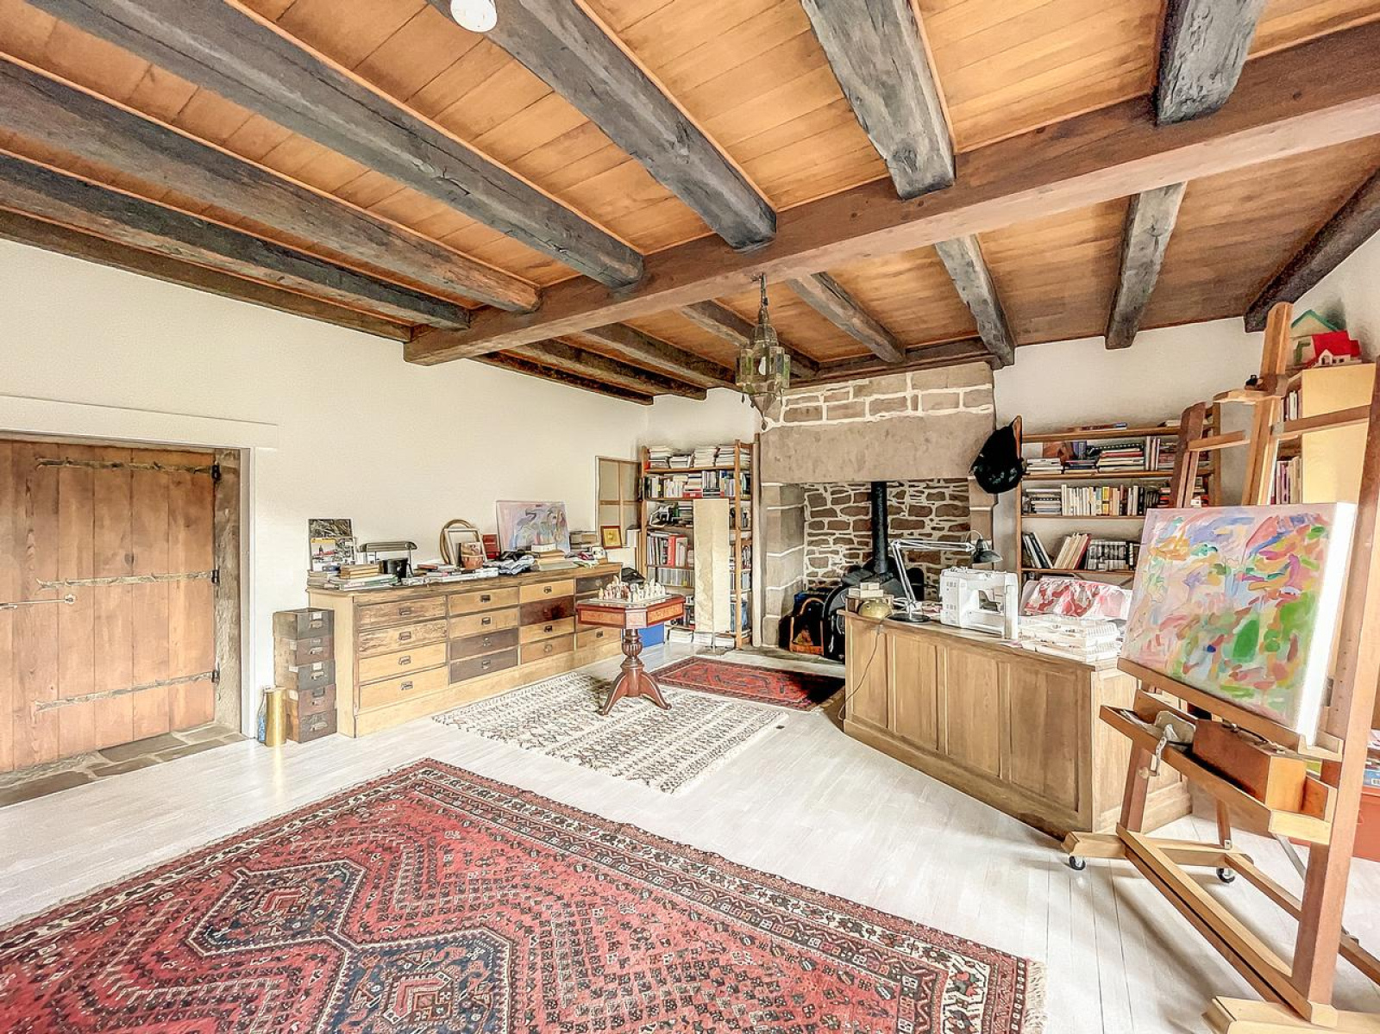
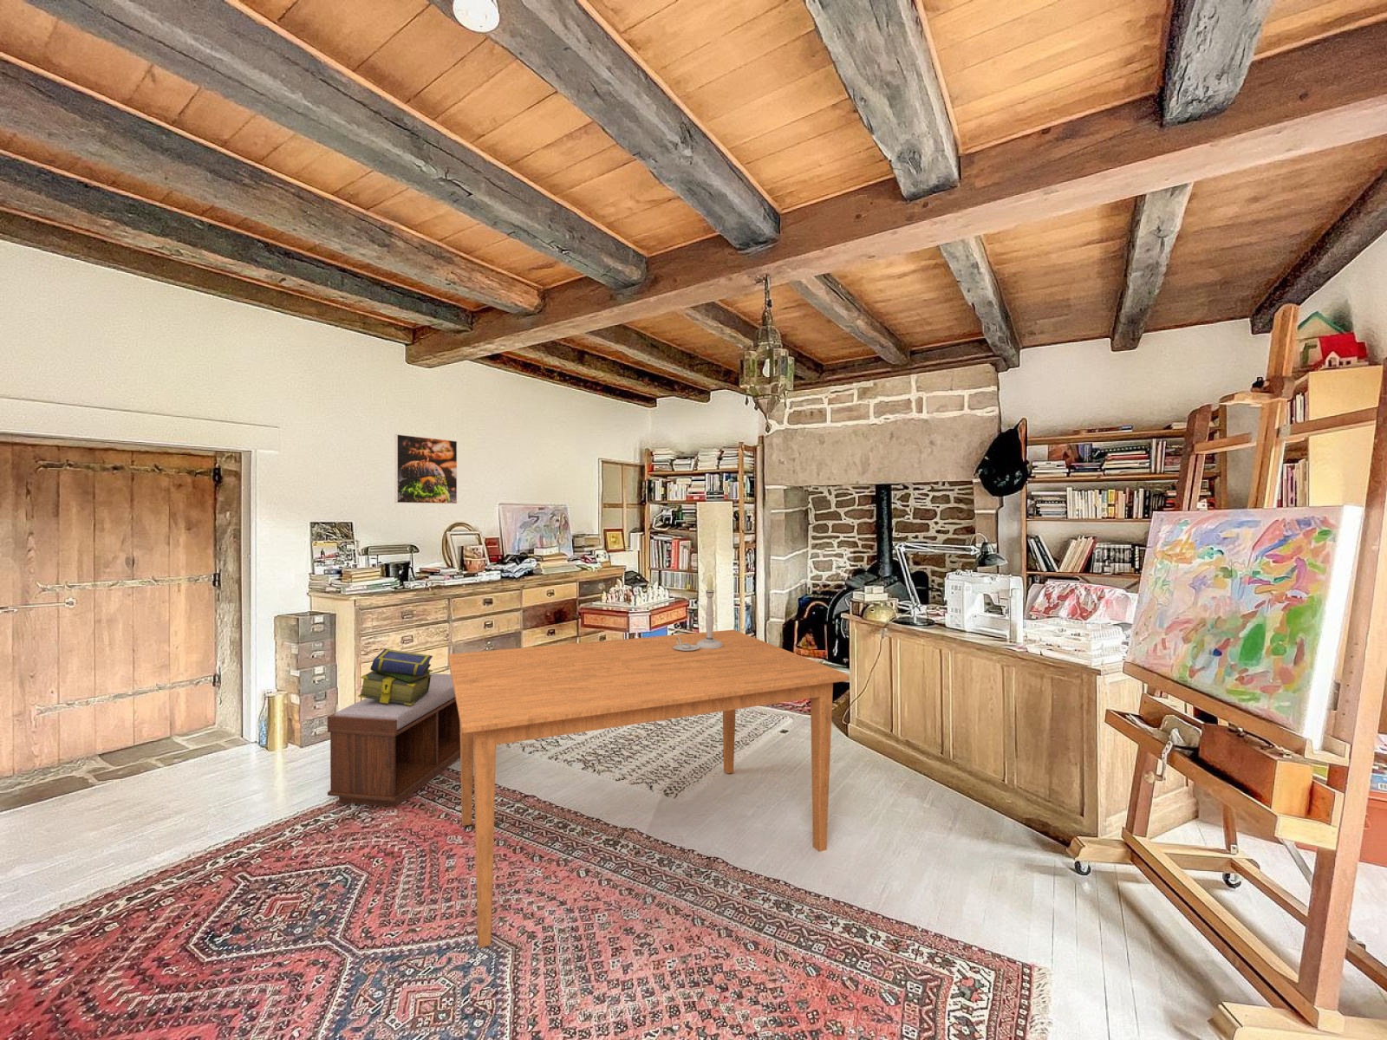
+ candlestick (706, 611)
+ dining table (636, 723)
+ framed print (427, 471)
+ stack of books (398, 677)
+ bench (410, 732)
